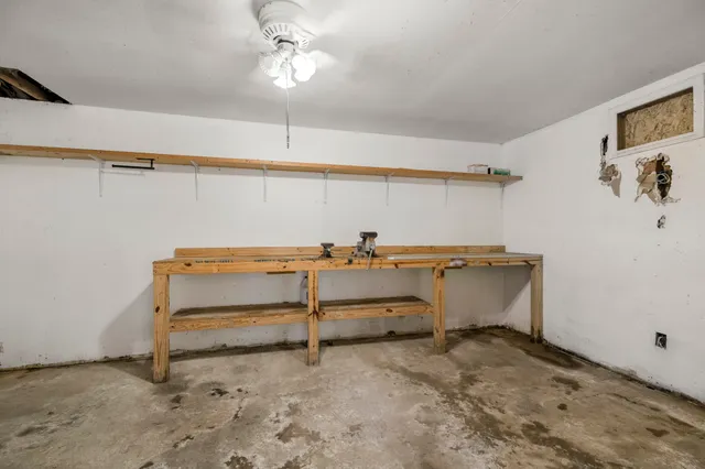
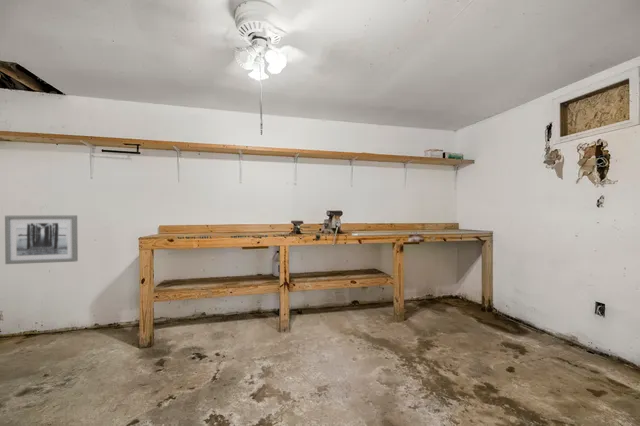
+ wall art (42, 239)
